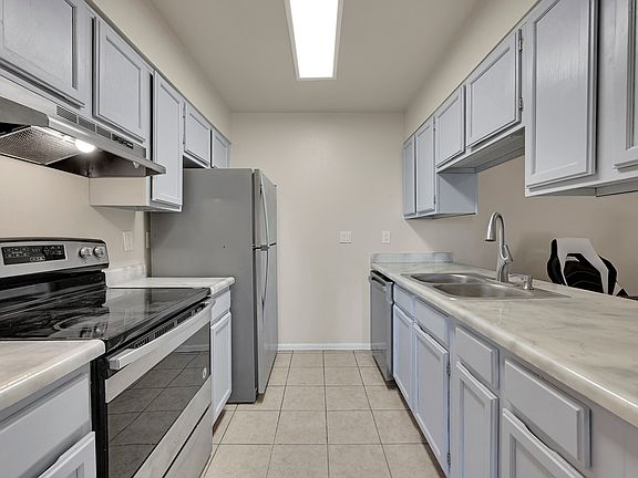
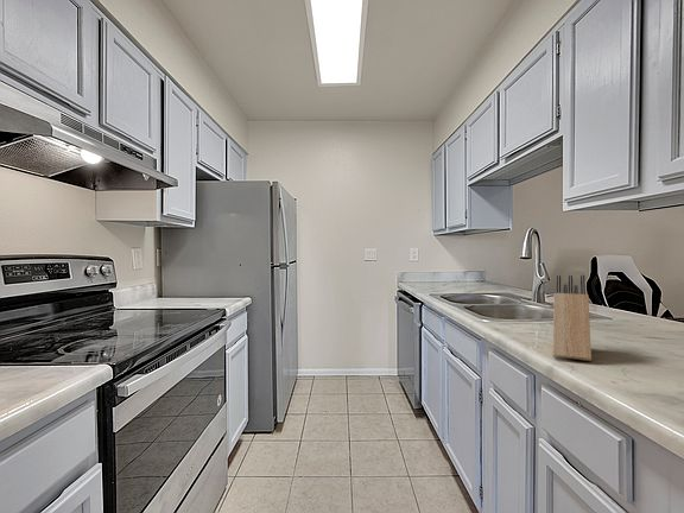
+ knife block (570, 312)
